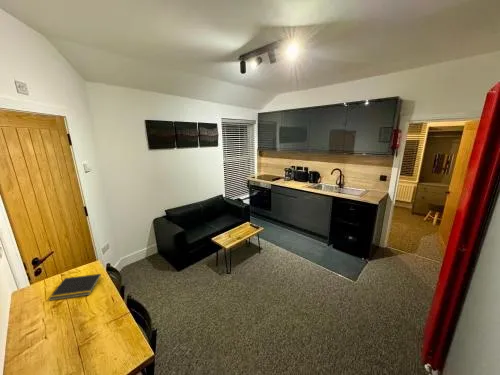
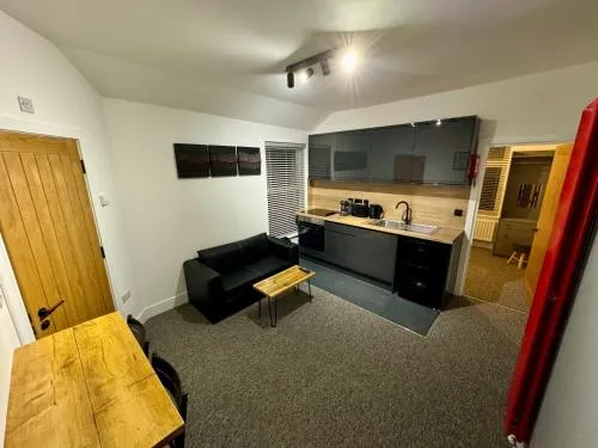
- notepad (76, 286)
